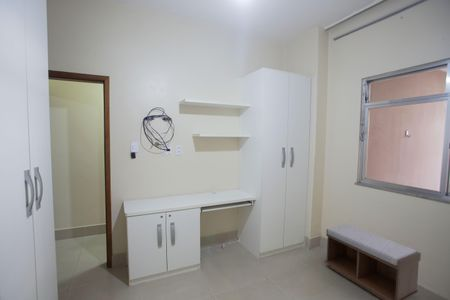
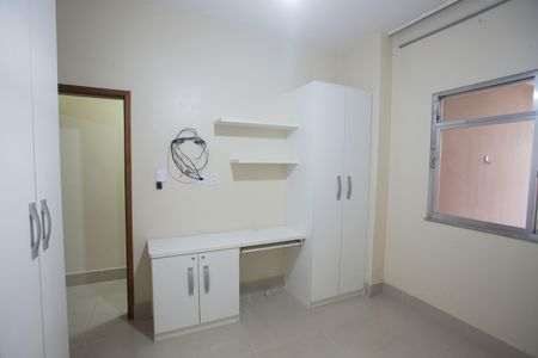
- bench (367, 259)
